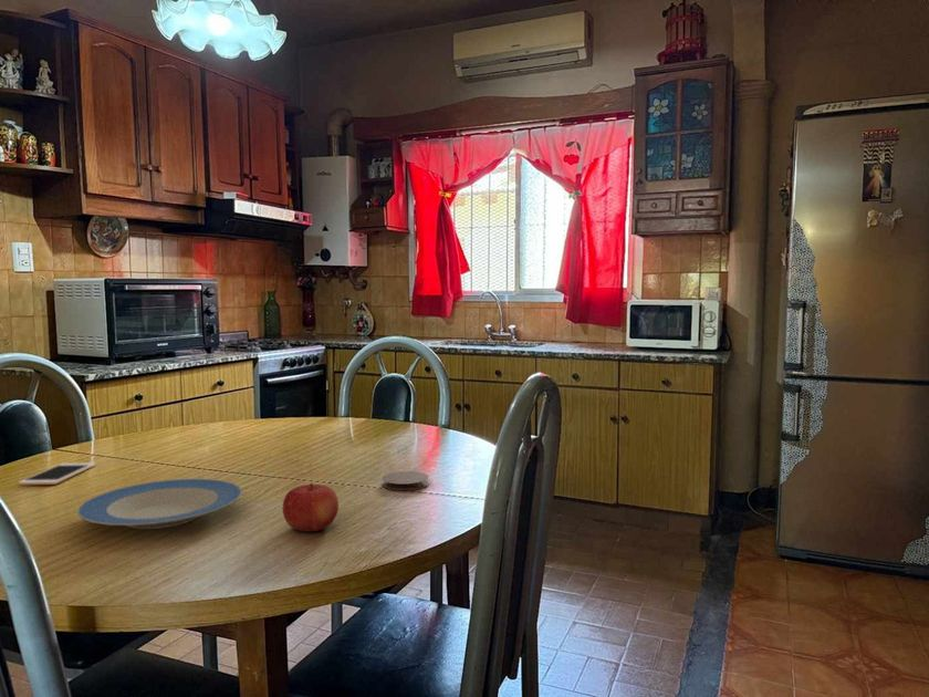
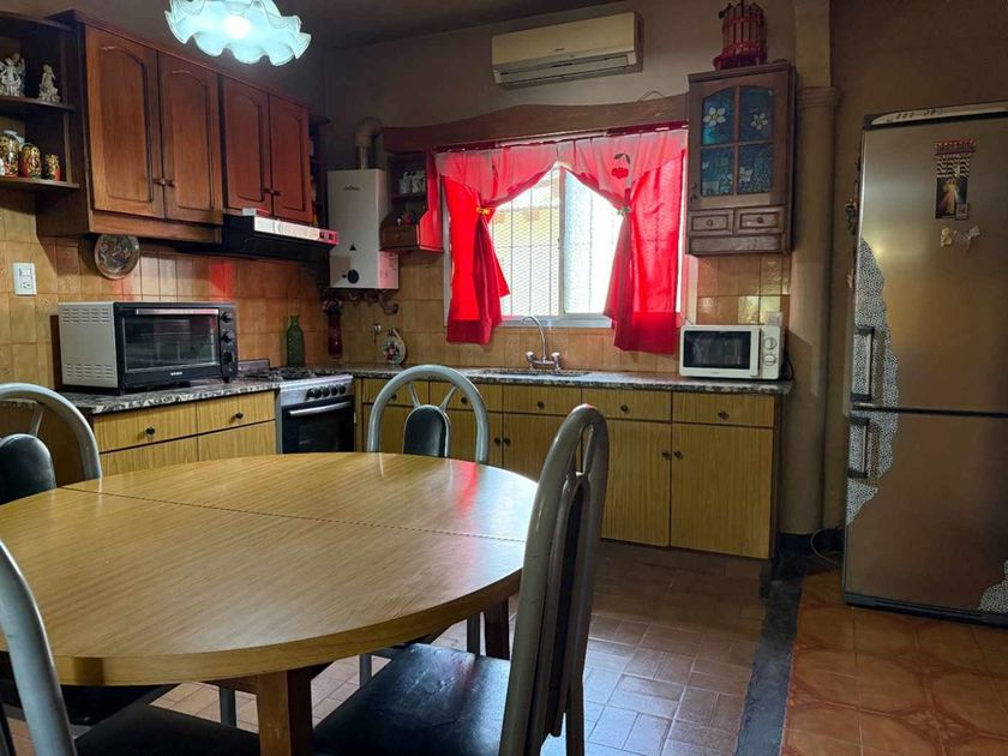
- coaster (405, 480)
- cell phone (59, 472)
- fruit (311, 504)
- plate (164, 508)
